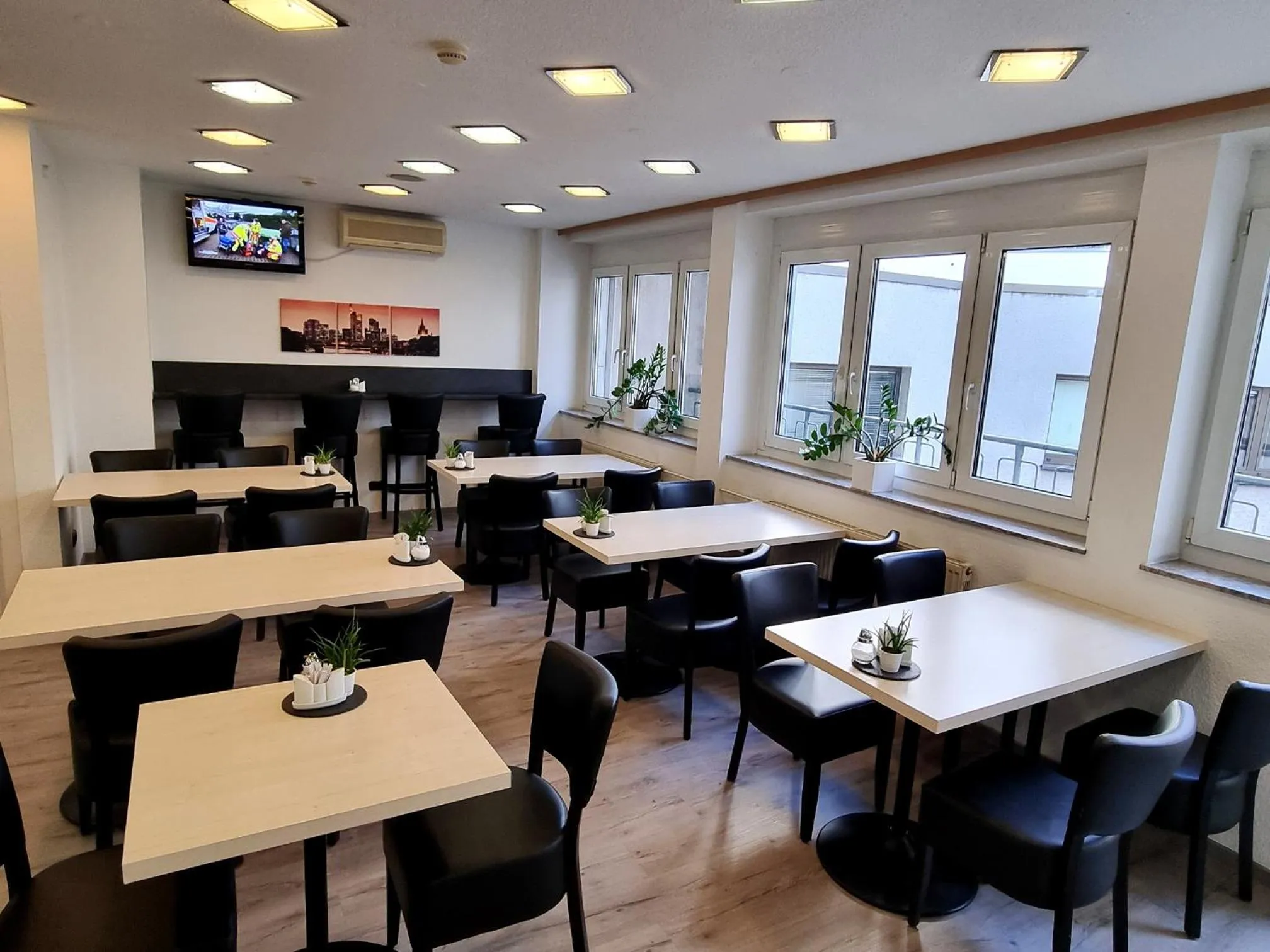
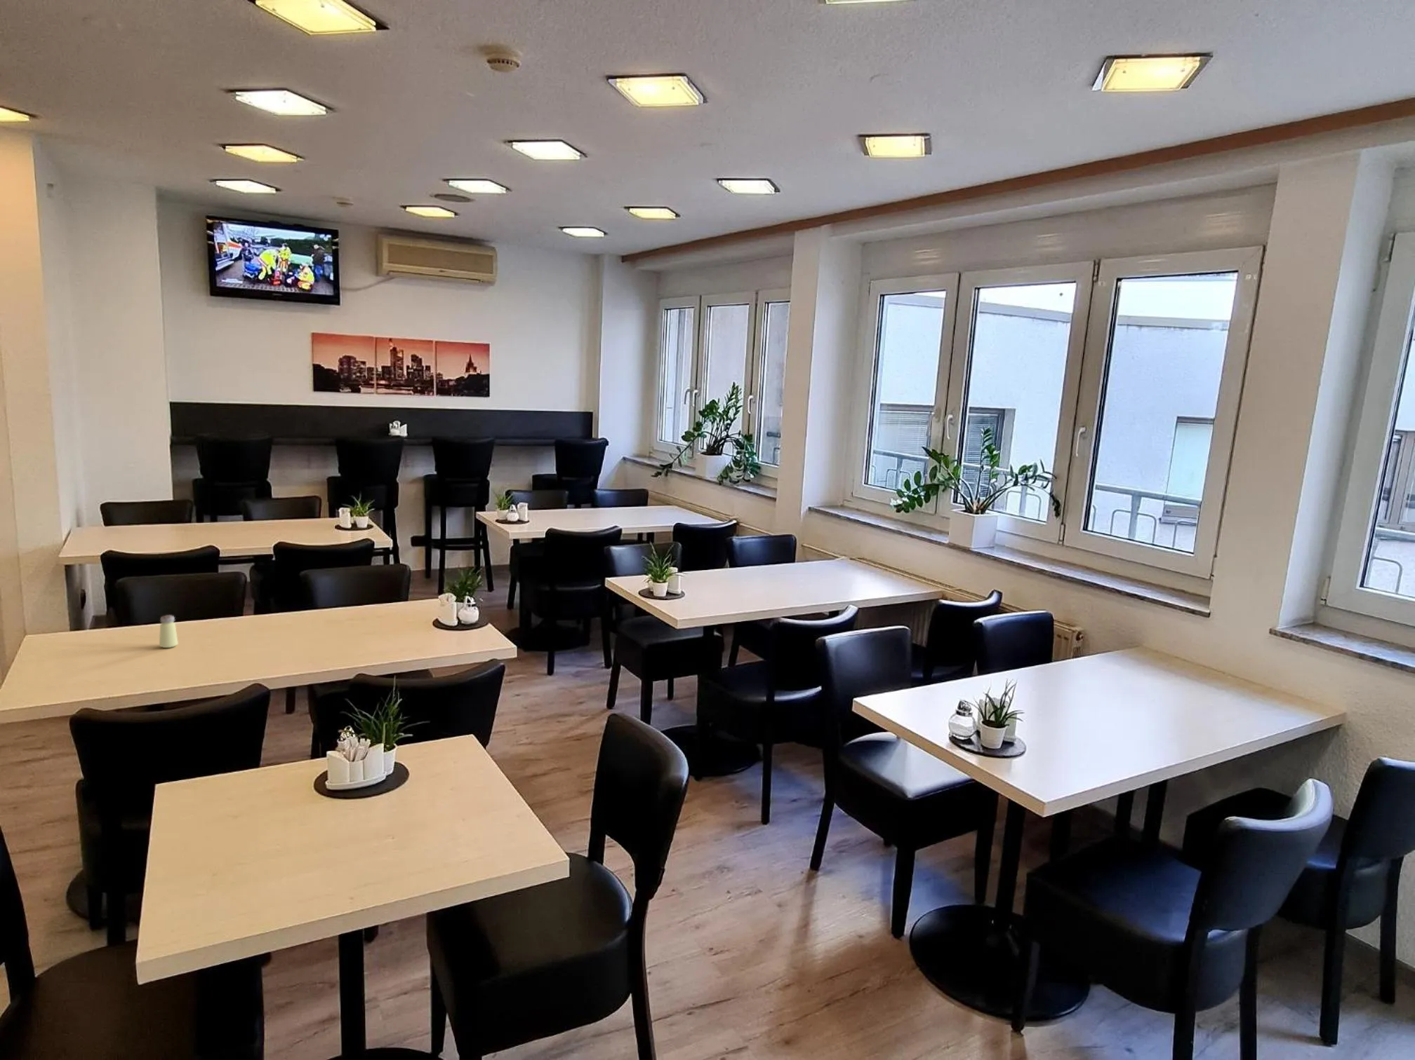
+ saltshaker (168, 630)
